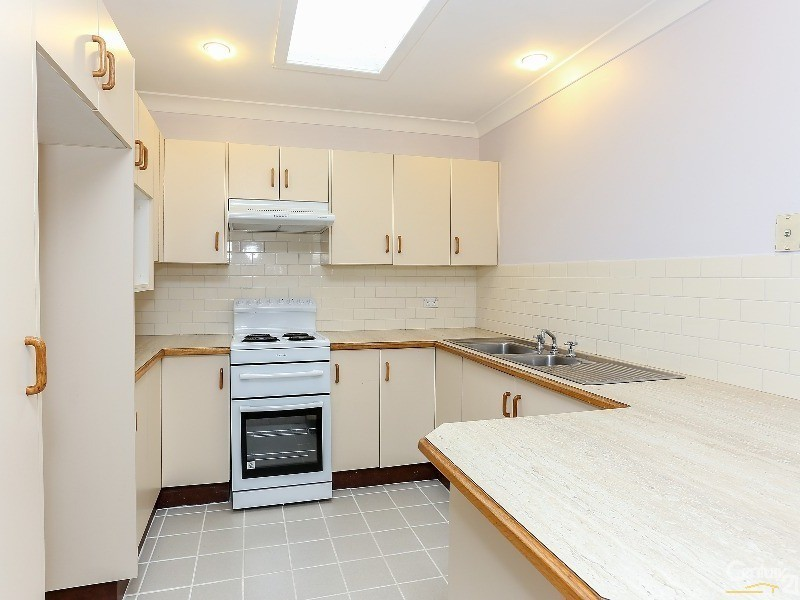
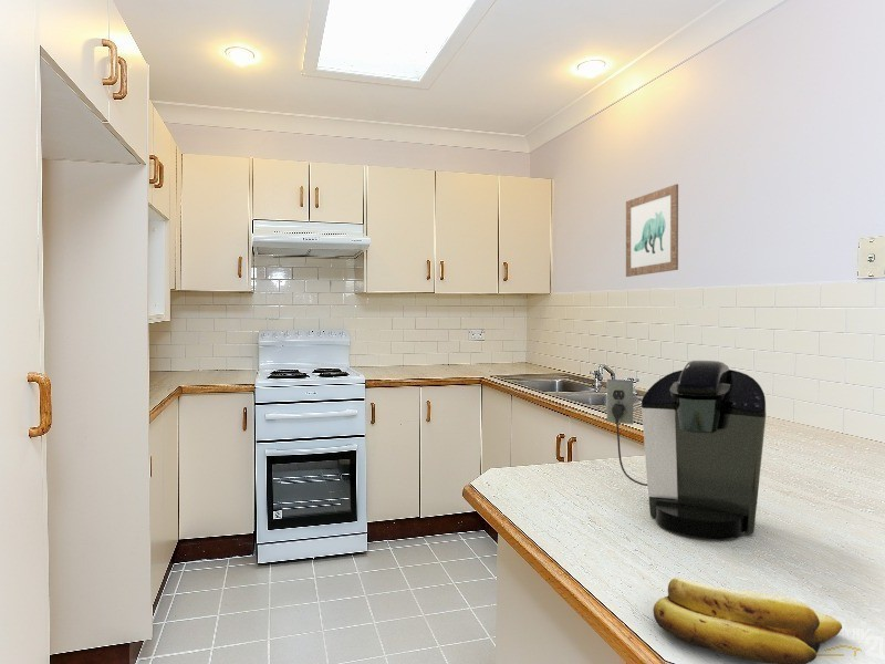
+ wall art (650, 234)
+ banana (740, 601)
+ coffee maker (670, 436)
